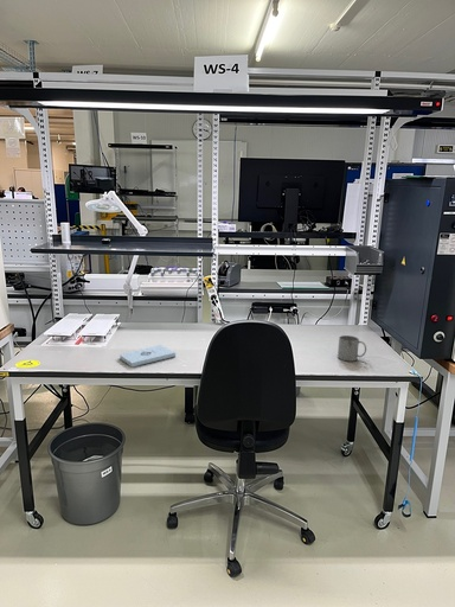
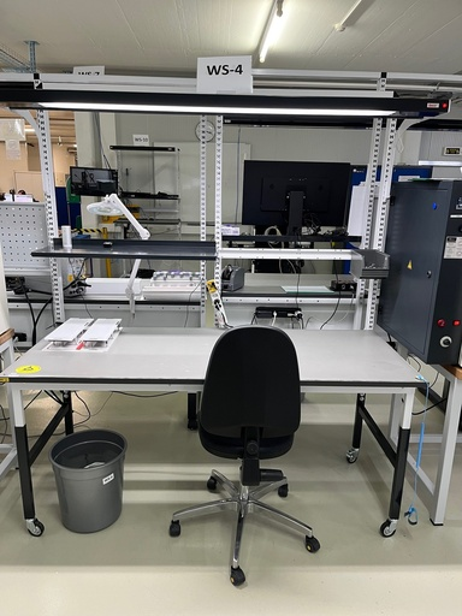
- notepad (147, 354)
- mug (352, 349)
